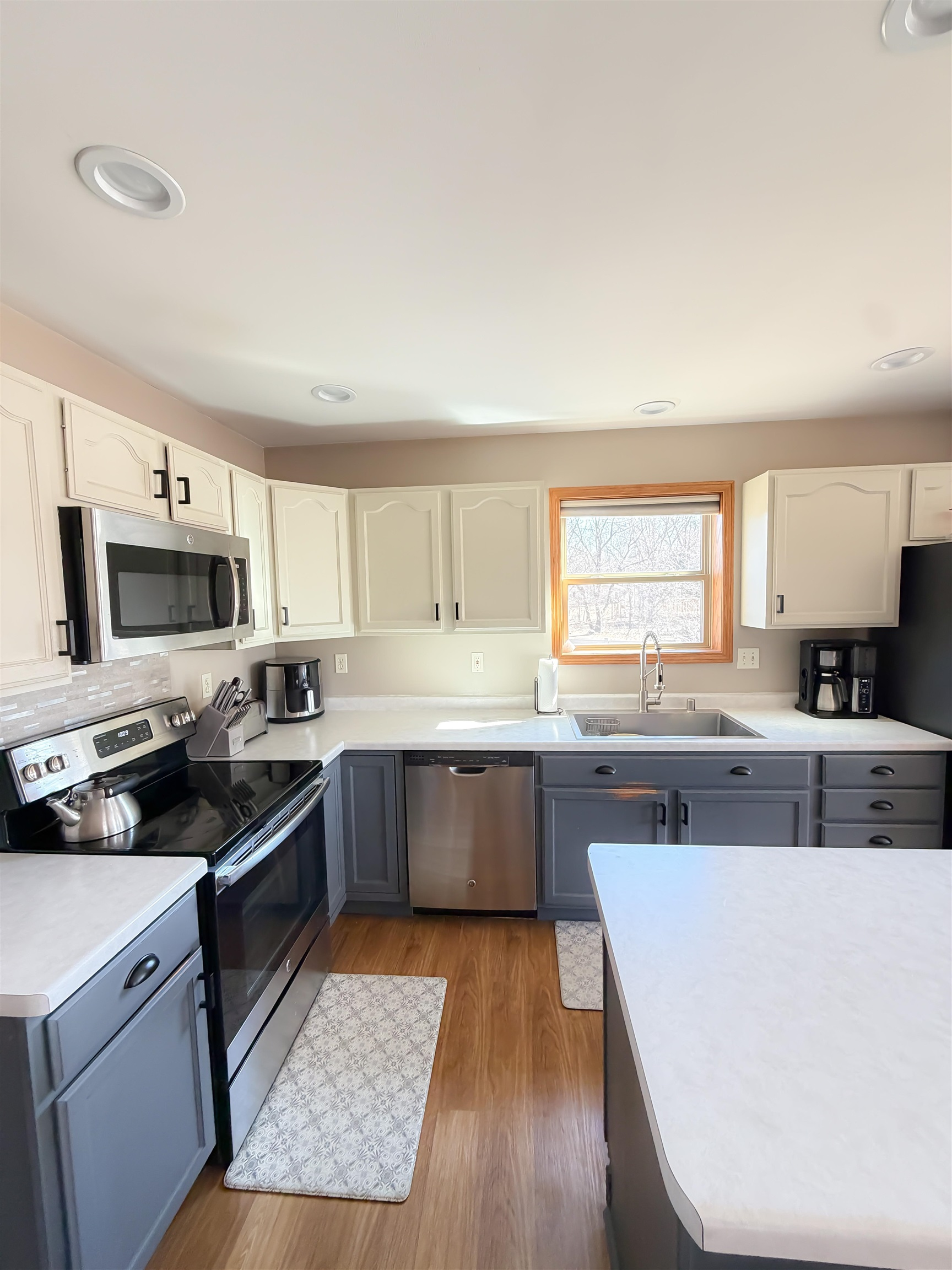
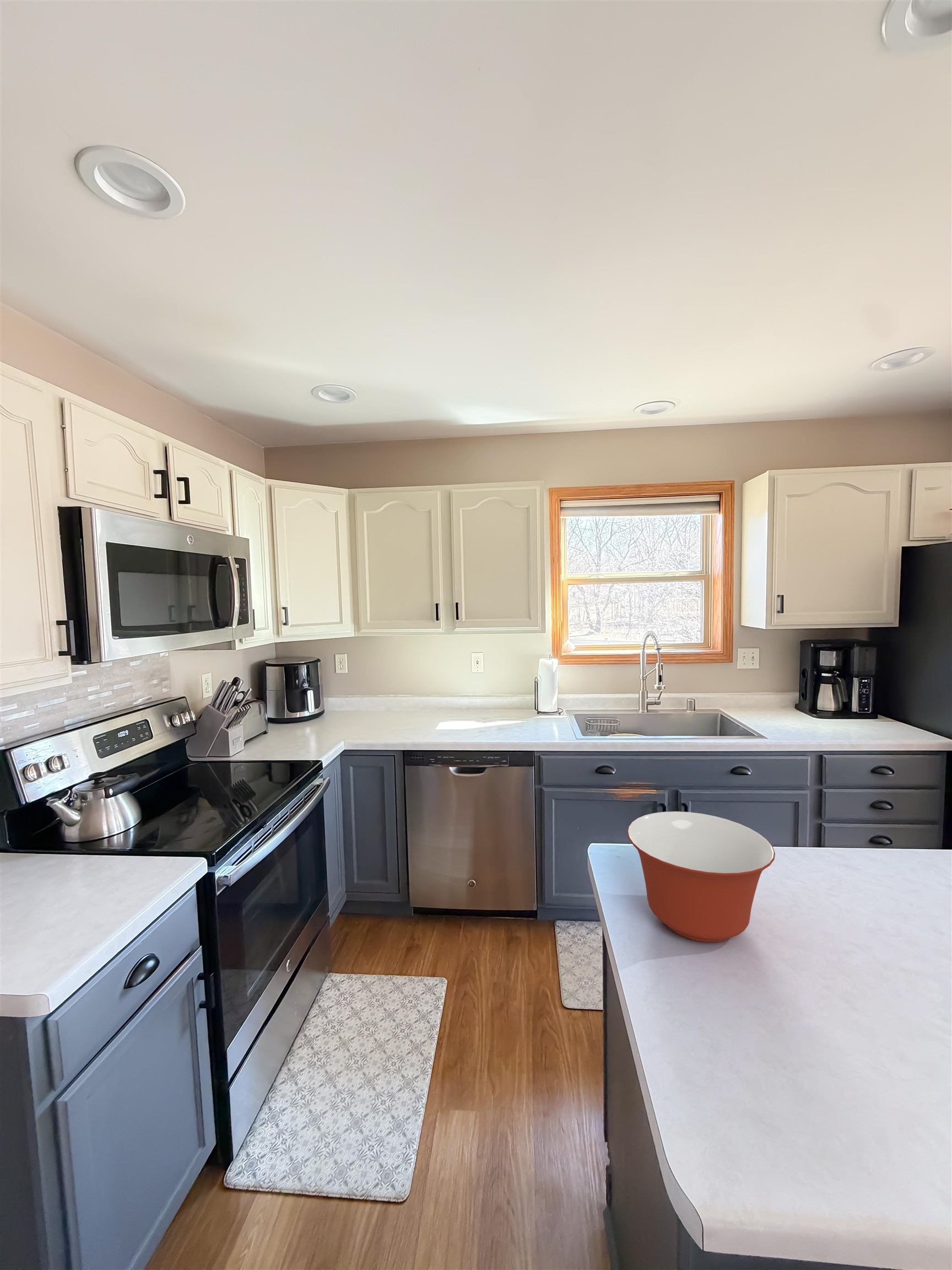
+ mixing bowl (697, 879)
